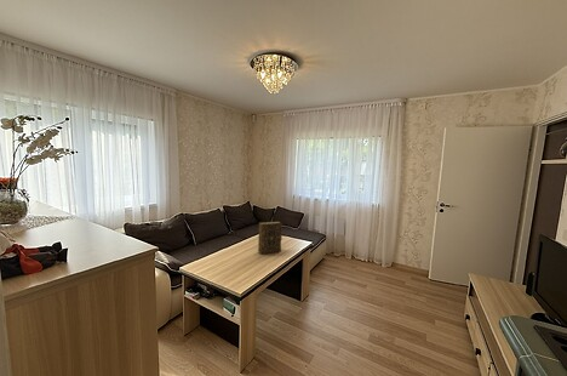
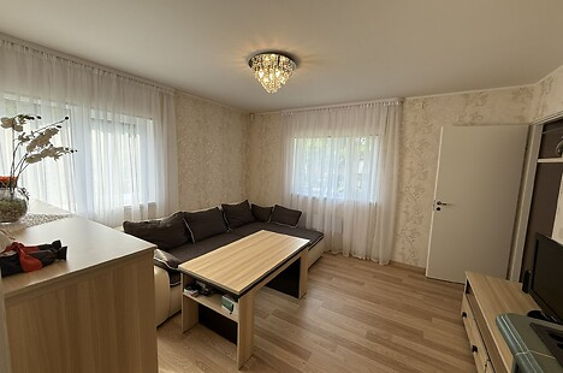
- book (269, 237)
